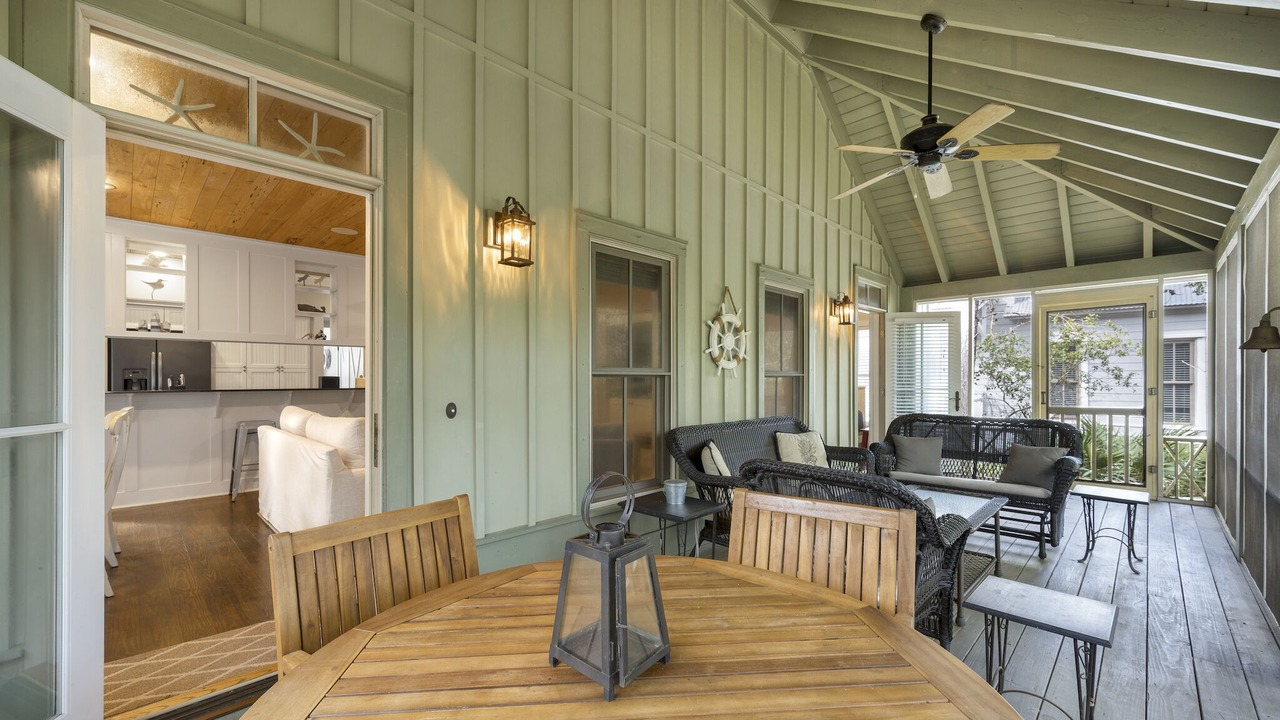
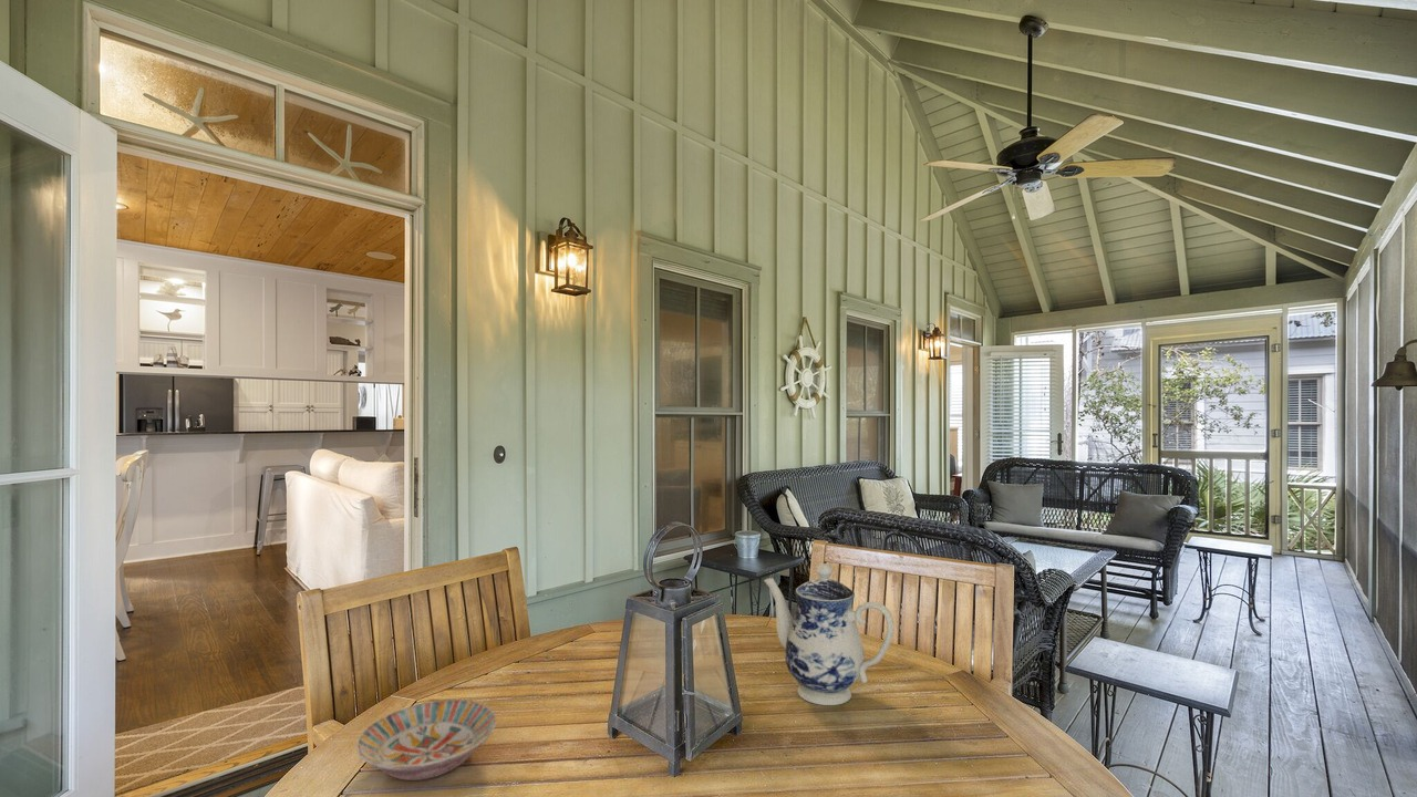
+ bowl (428, 745)
+ teapot (824, 628)
